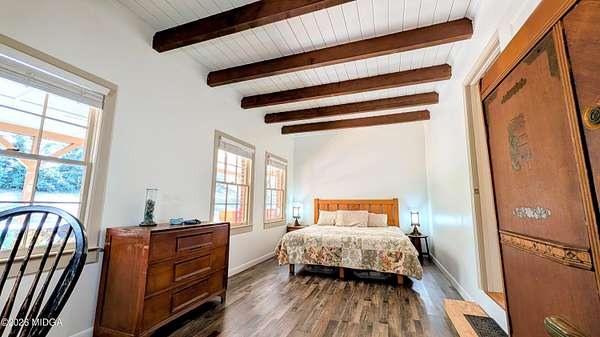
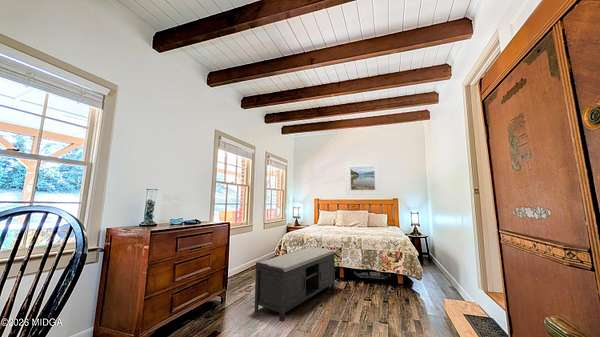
+ bench (299, 276)
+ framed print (362, 178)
